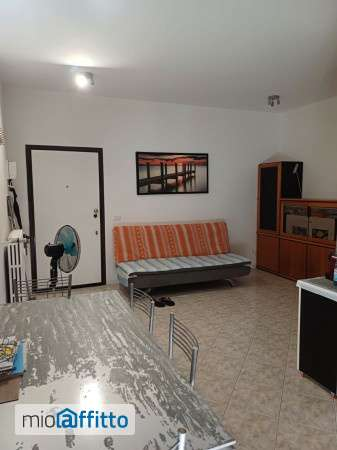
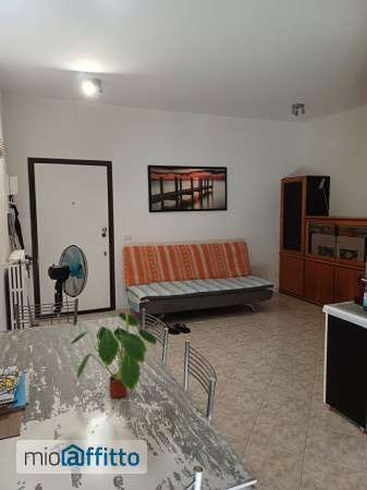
+ plant (113, 353)
